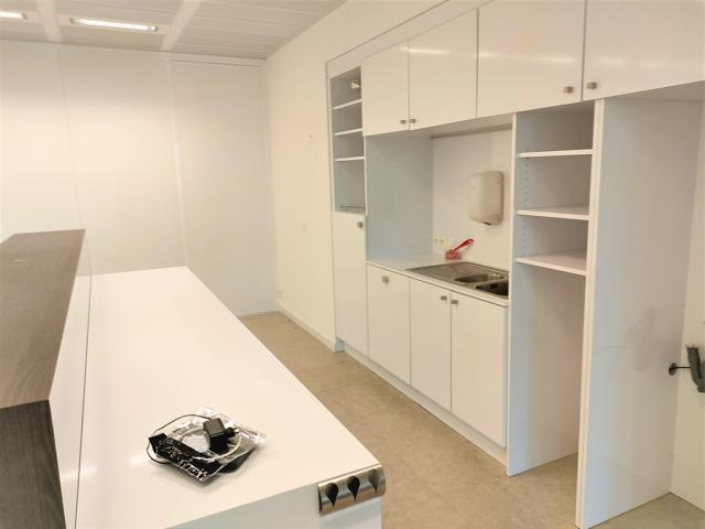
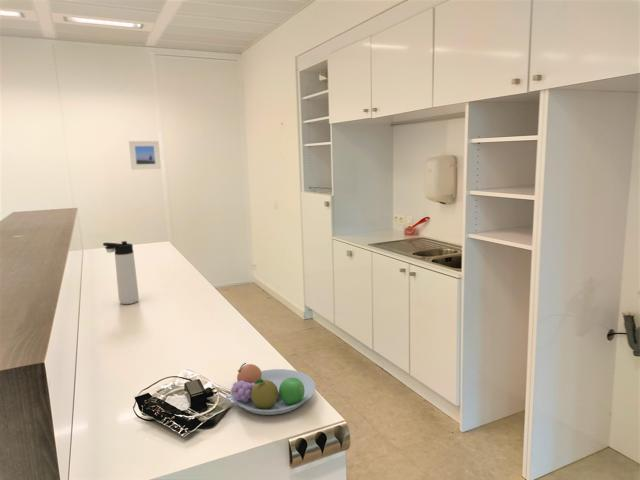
+ thermos bottle (121, 272)
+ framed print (145, 155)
+ fruit bowl (273, 382)
